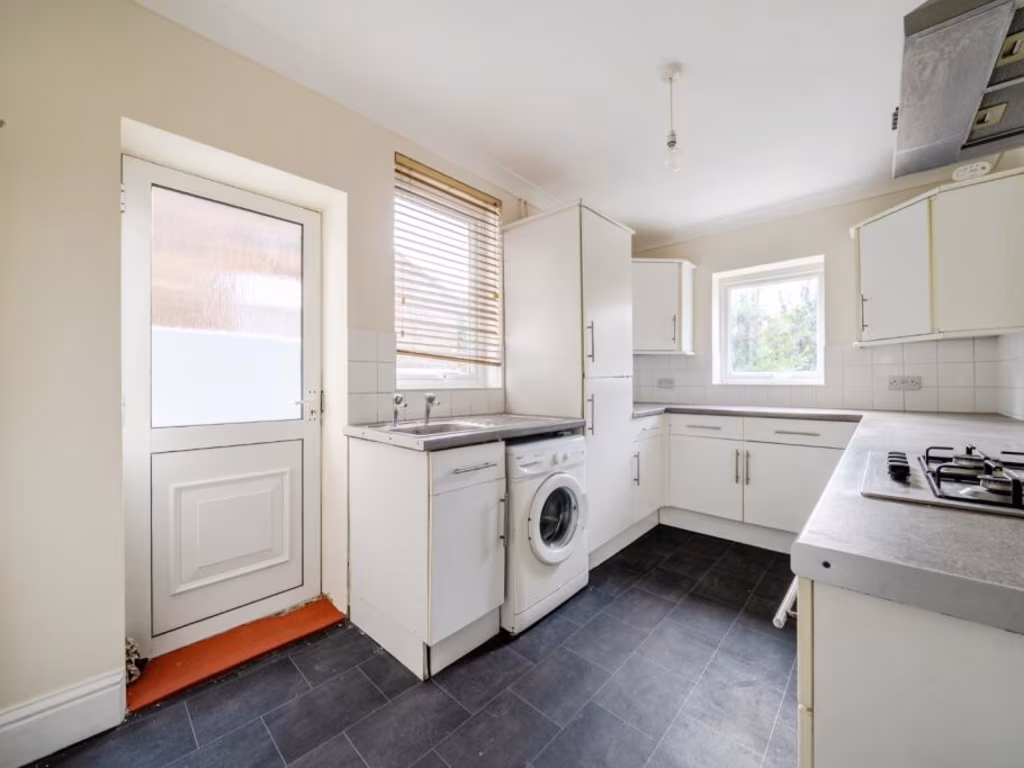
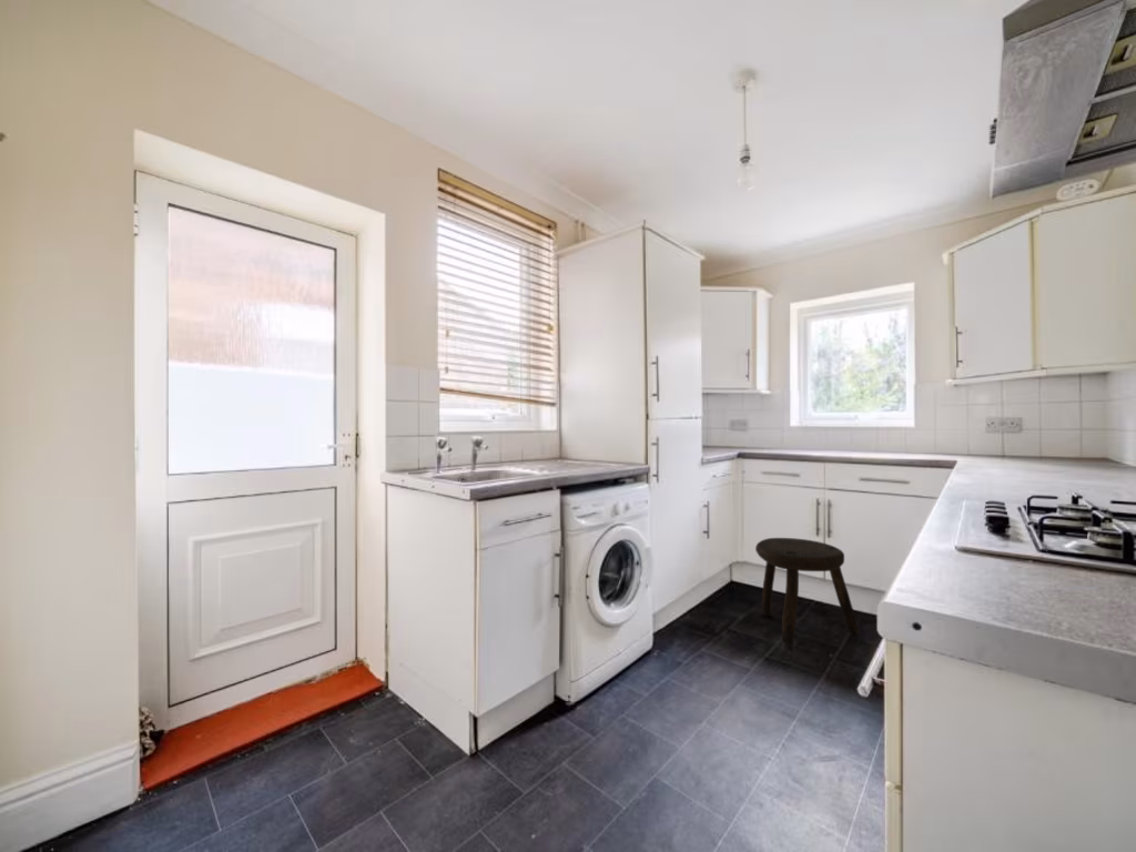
+ stool (798, 589)
